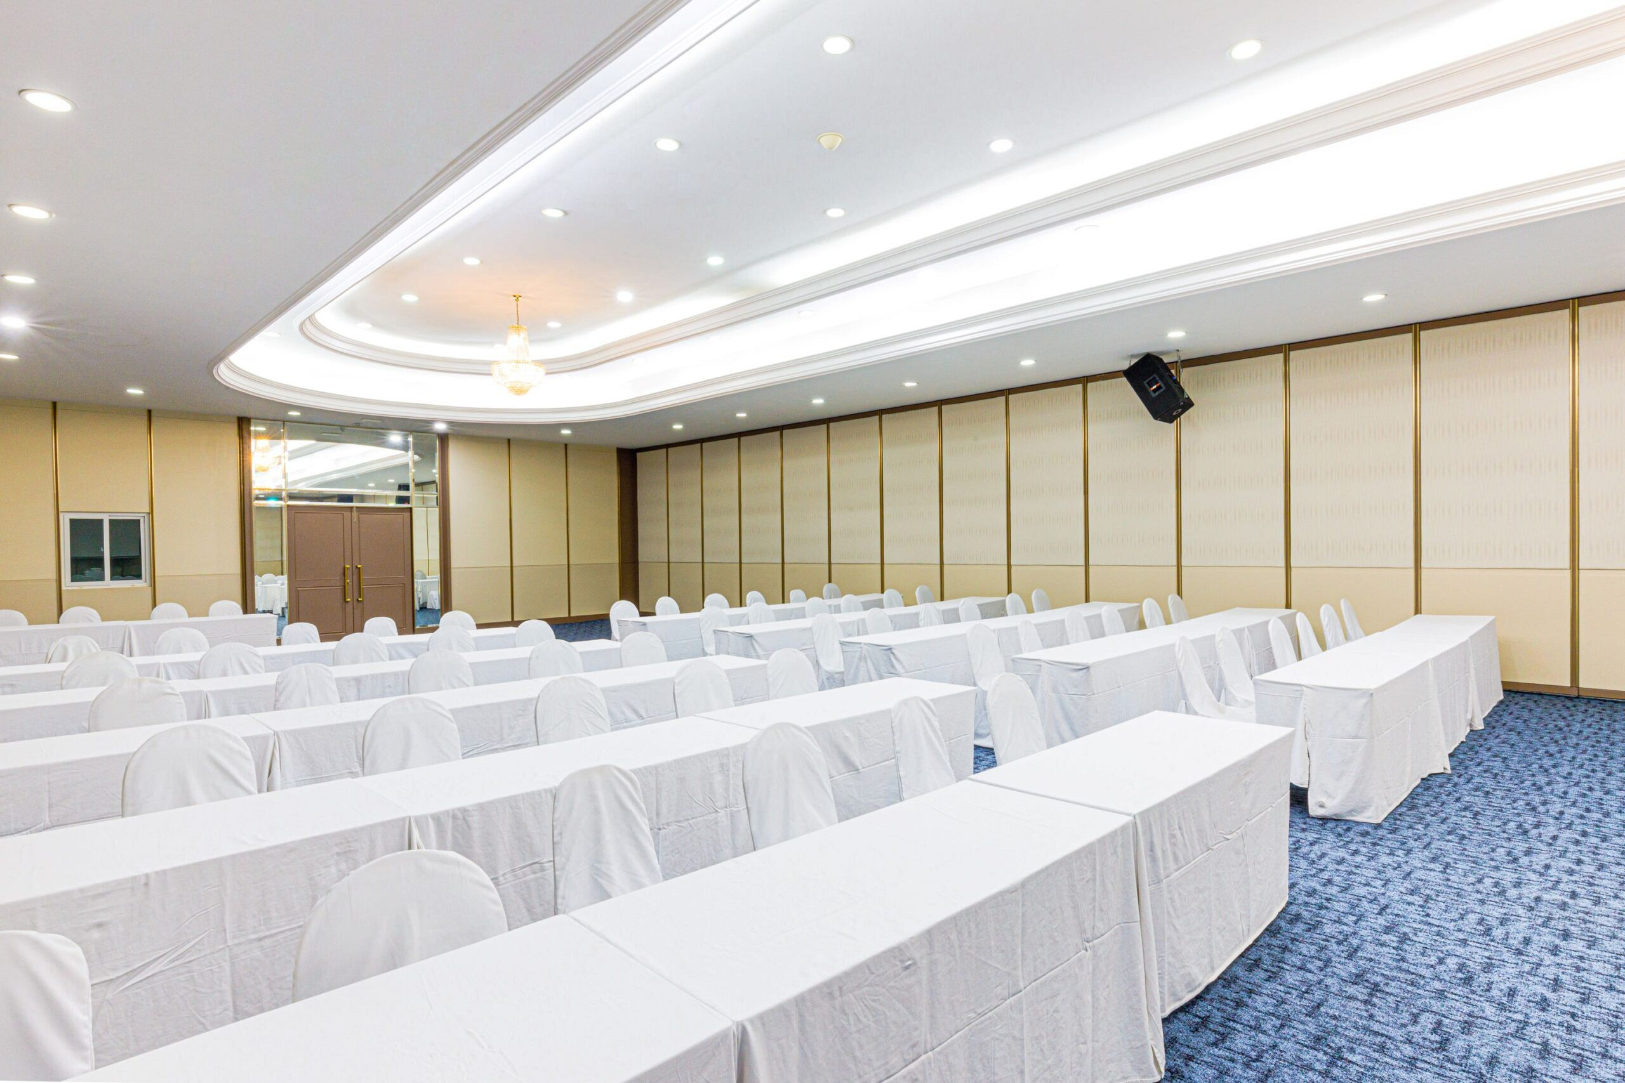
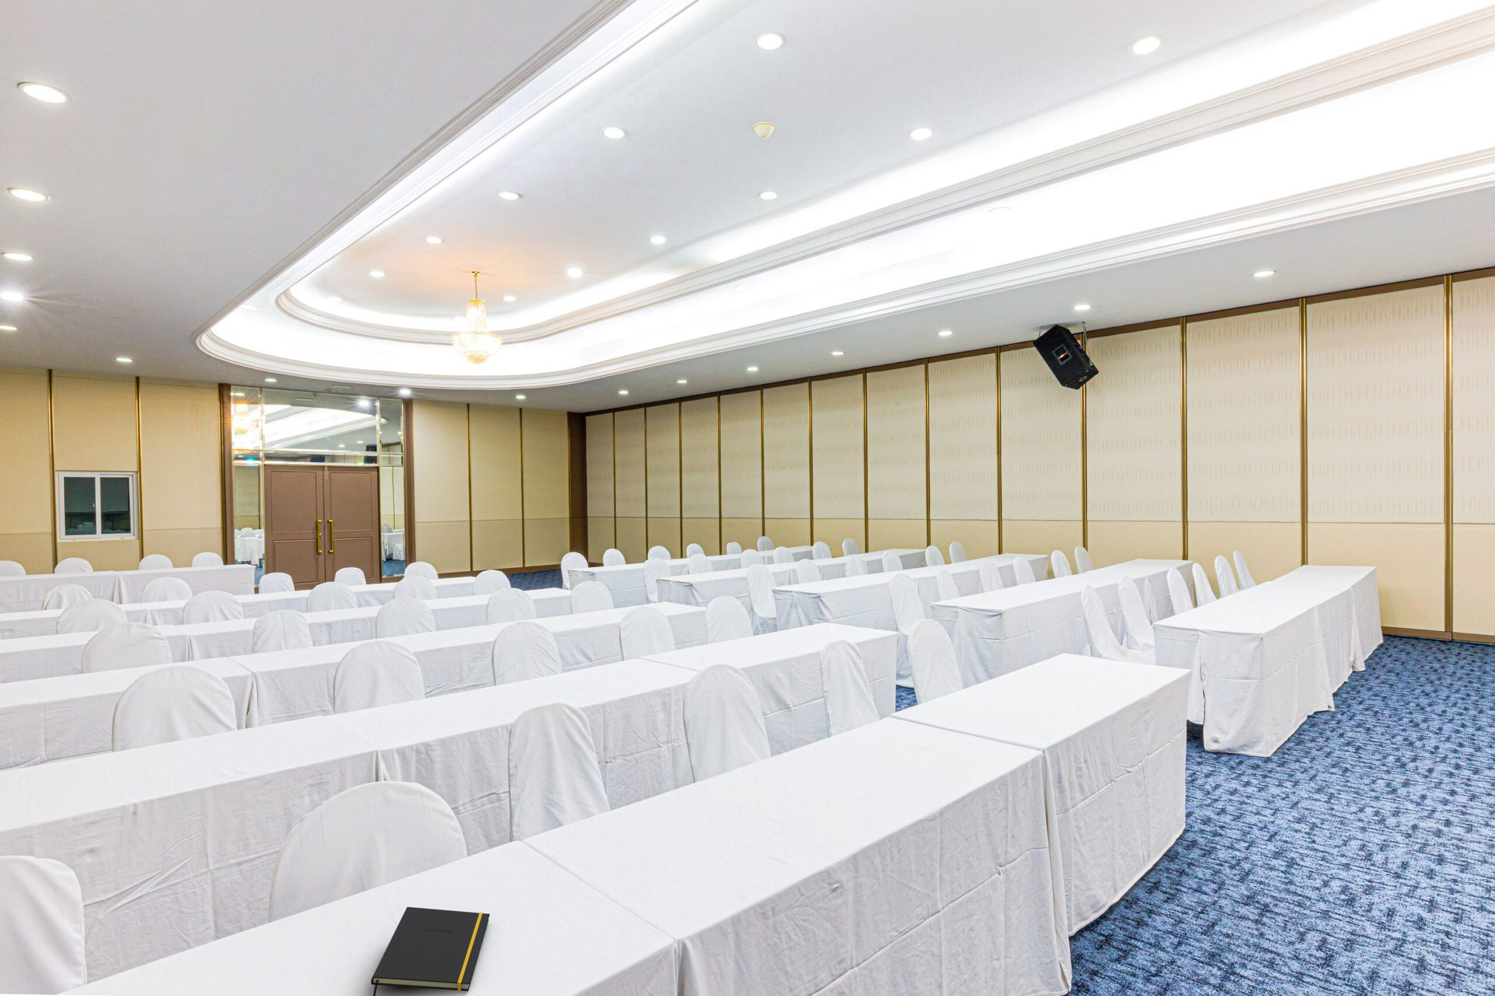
+ notepad (435, 946)
